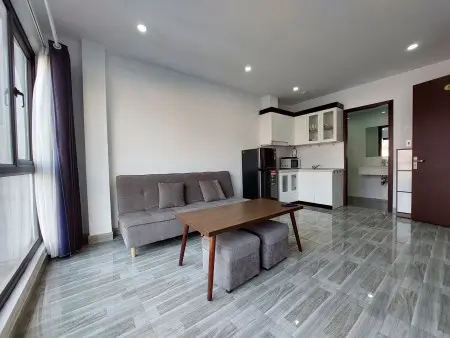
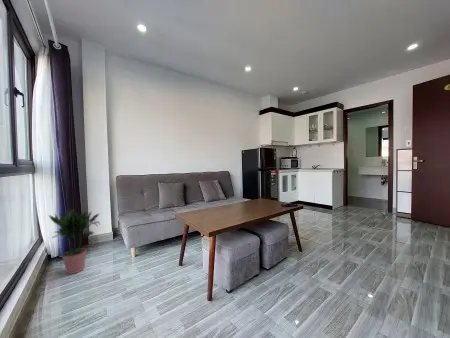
+ potted plant (79, 237)
